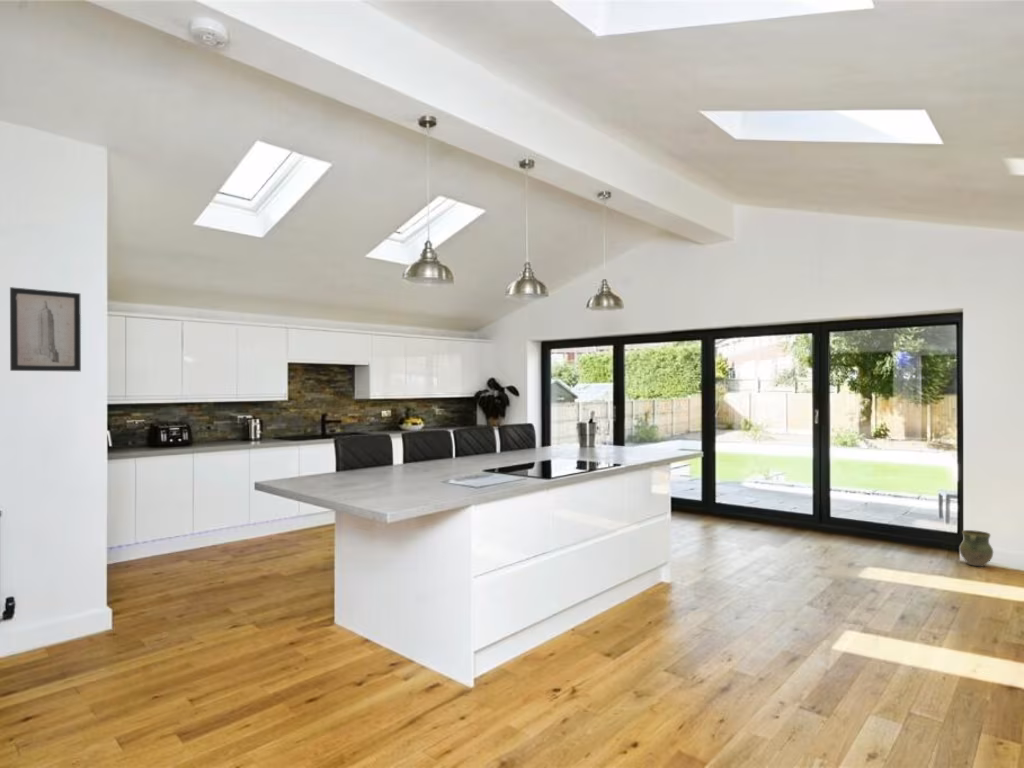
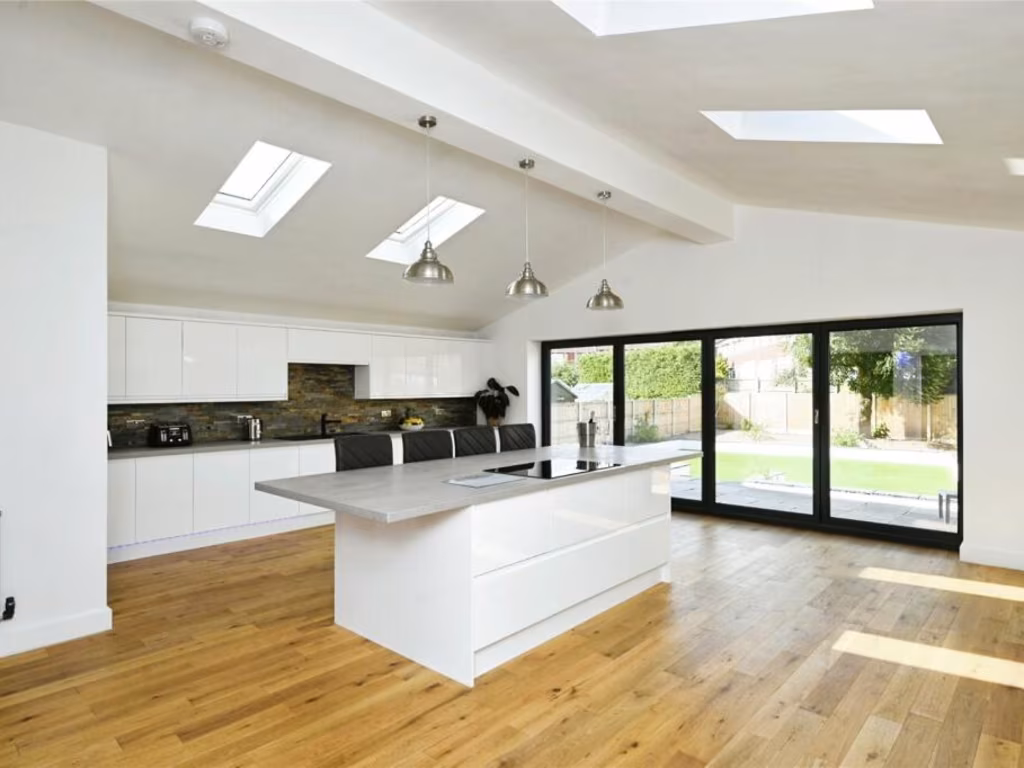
- ceramic jug (975, 548)
- wall art (46, 330)
